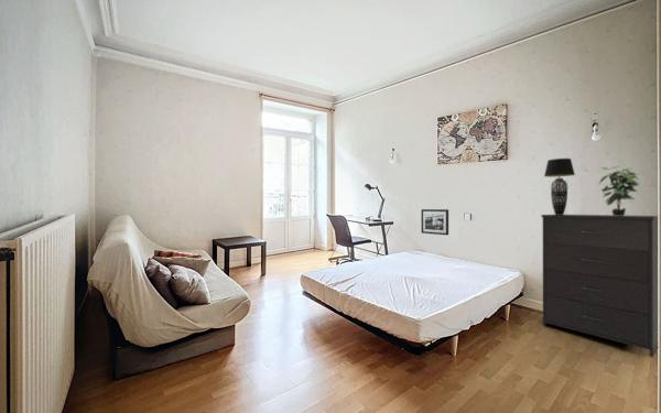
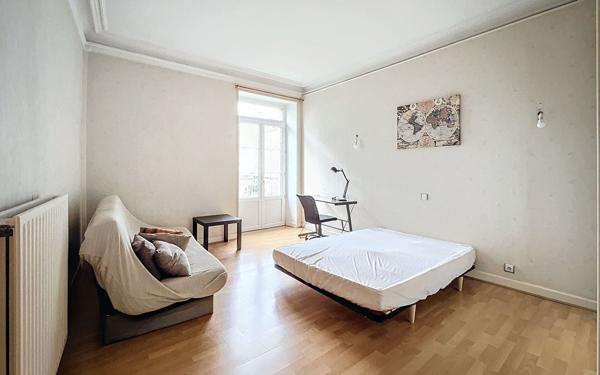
- table lamp (559, 186)
- picture frame (434, 221)
- potted plant (619, 191)
- dresser (597, 274)
